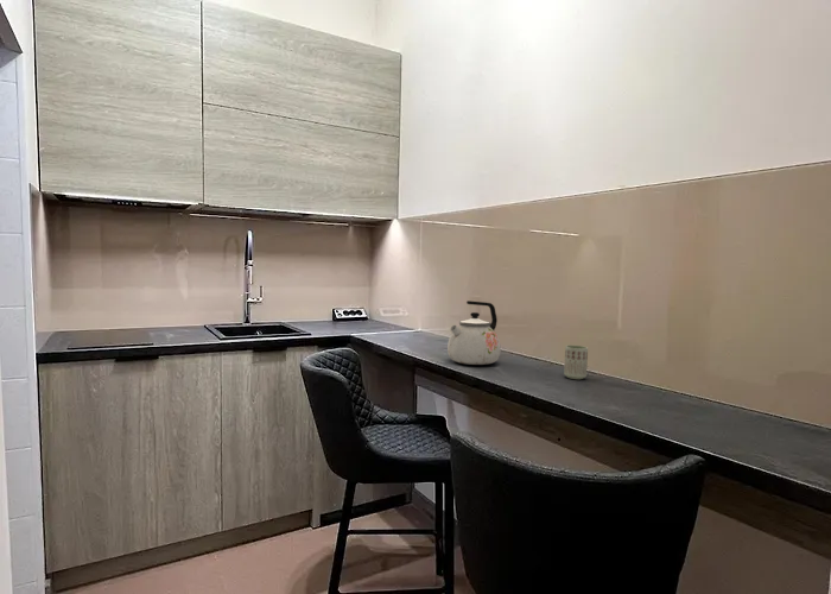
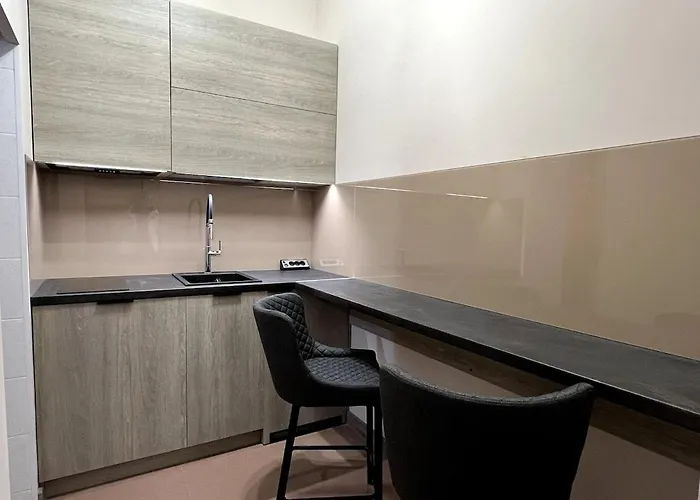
- cup (576, 361)
- kettle (474, 331)
